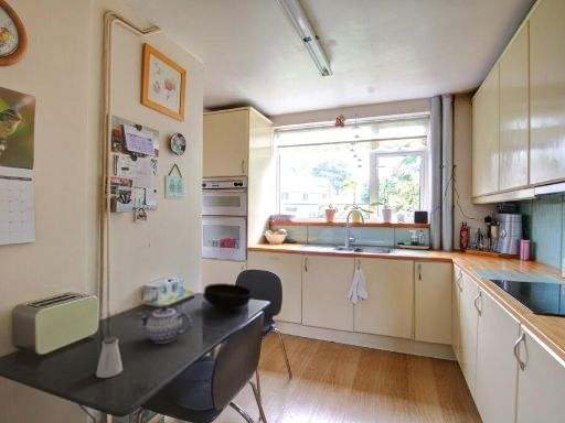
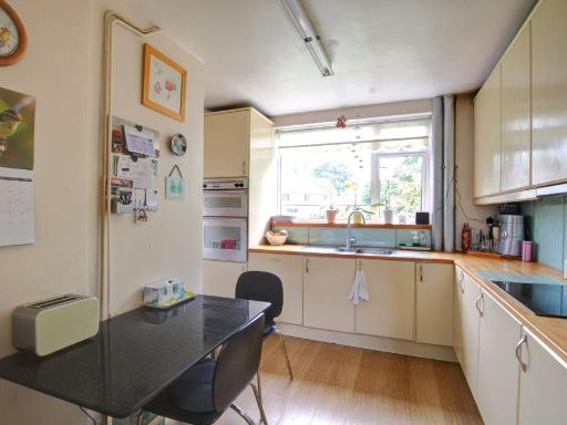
- teapot (163, 322)
- saltshaker (109, 355)
- bowl (227, 297)
